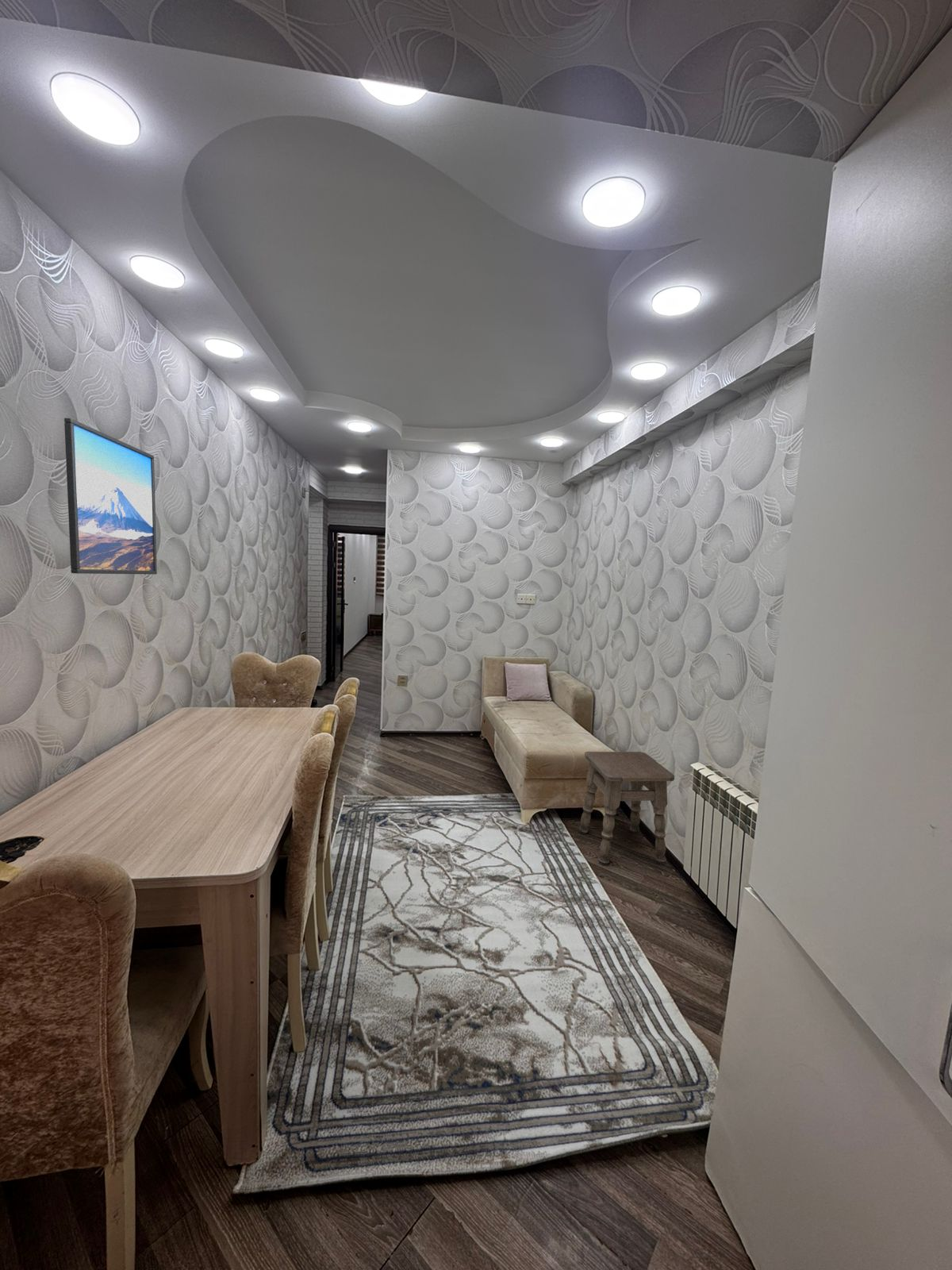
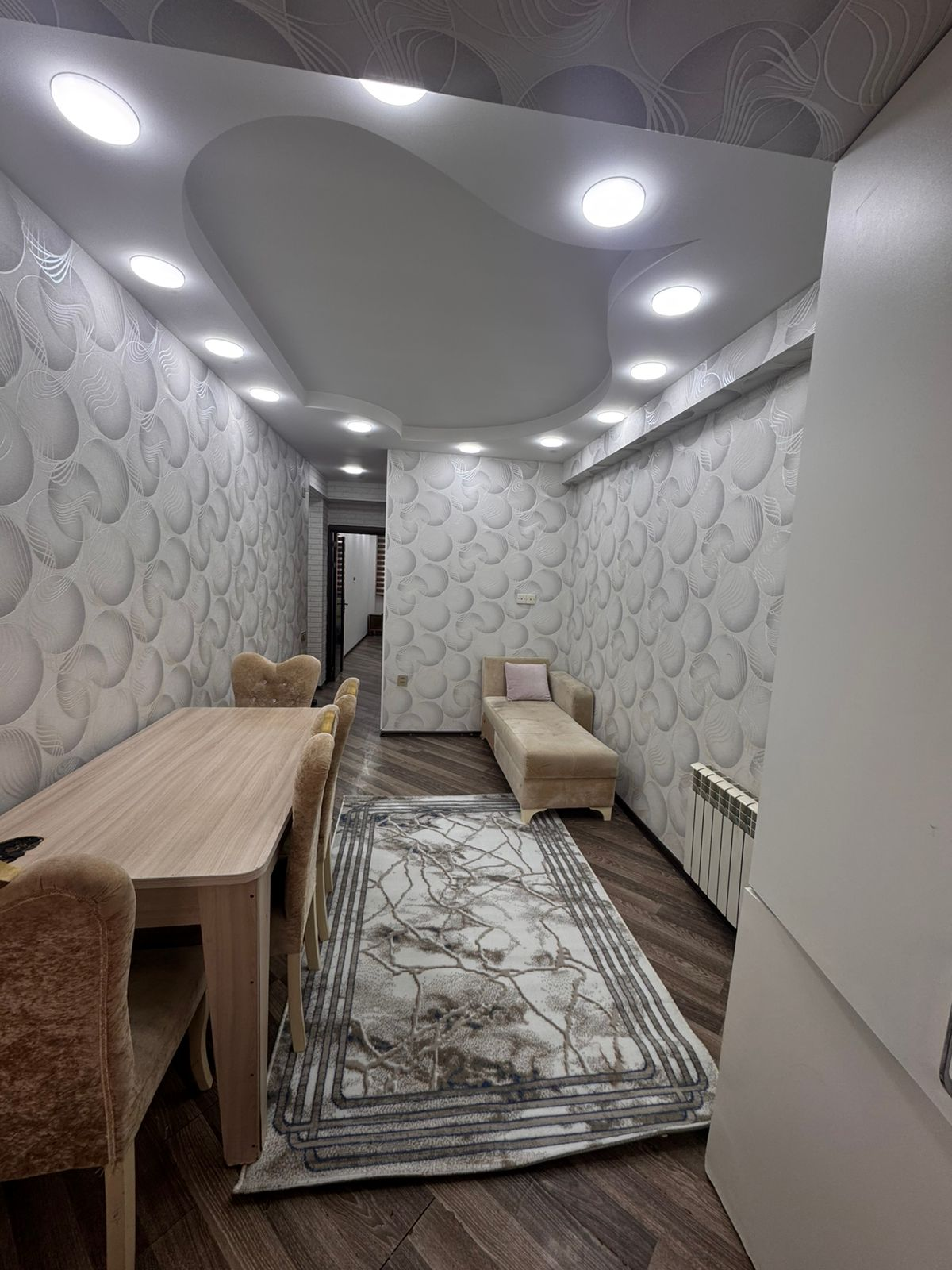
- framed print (117, 507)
- side table (619, 805)
